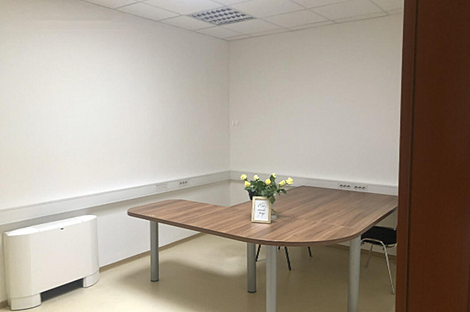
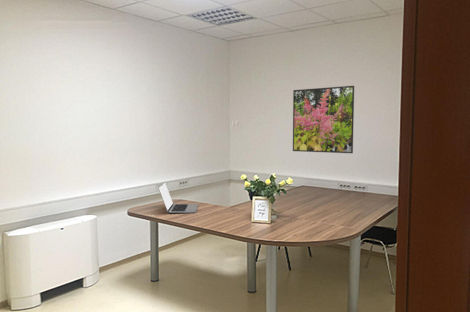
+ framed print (321, 120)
+ laptop (179, 204)
